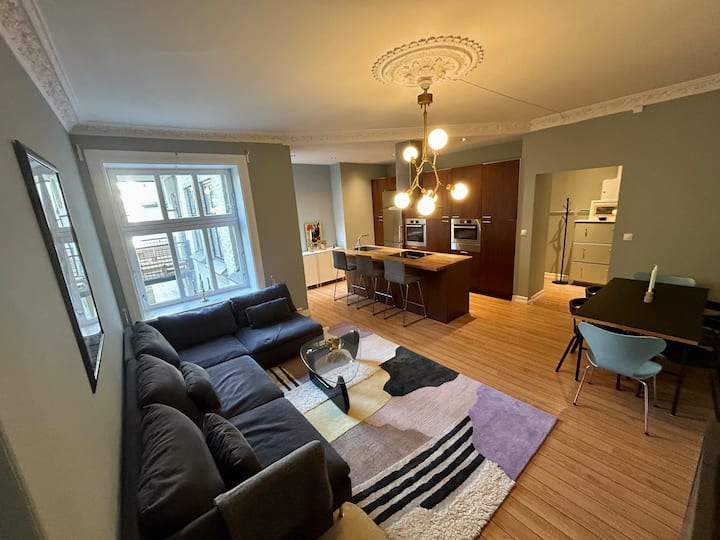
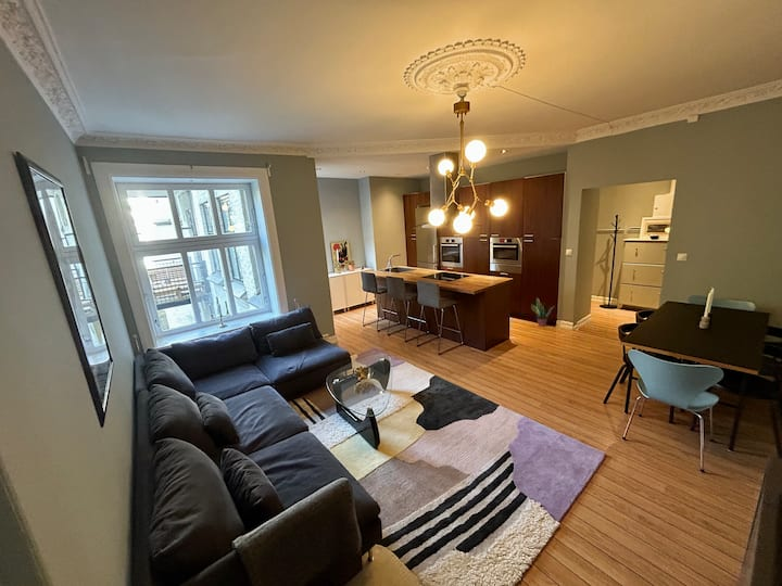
+ potted plant (541, 311)
